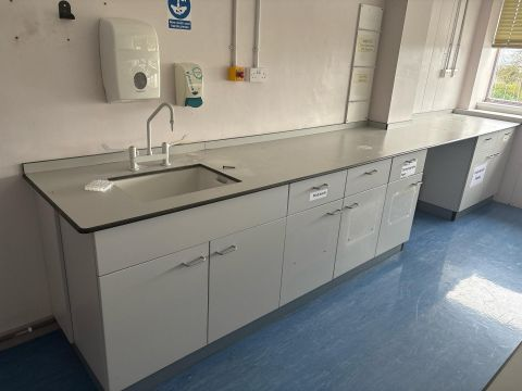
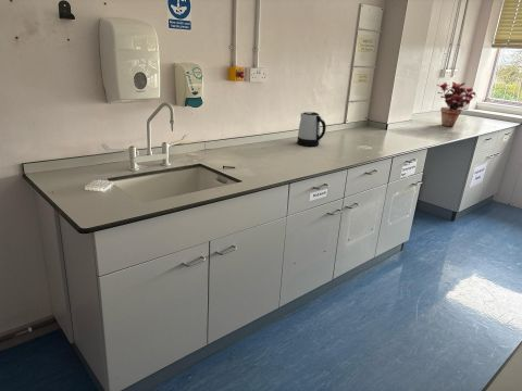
+ potted plant (453, 104)
+ kettle (312, 128)
